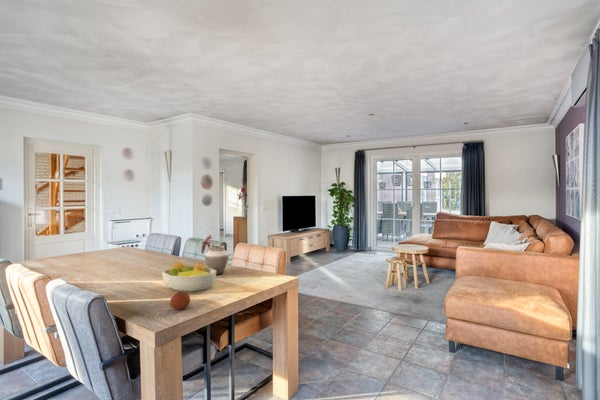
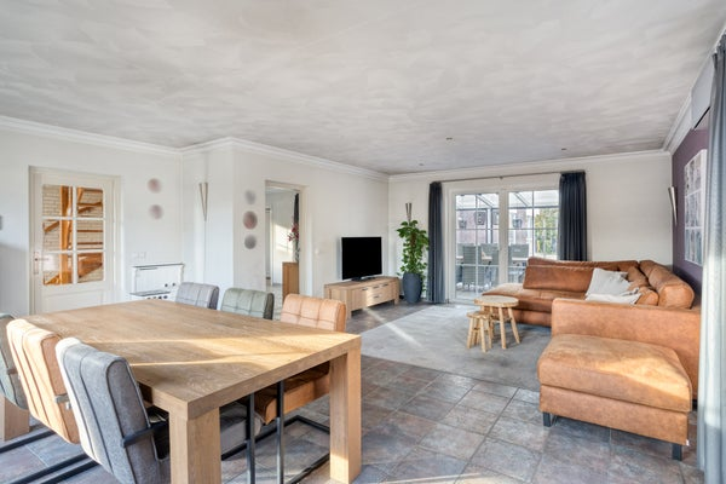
- vase (213, 254)
- fruit (180, 300)
- fruit bowl (189, 275)
